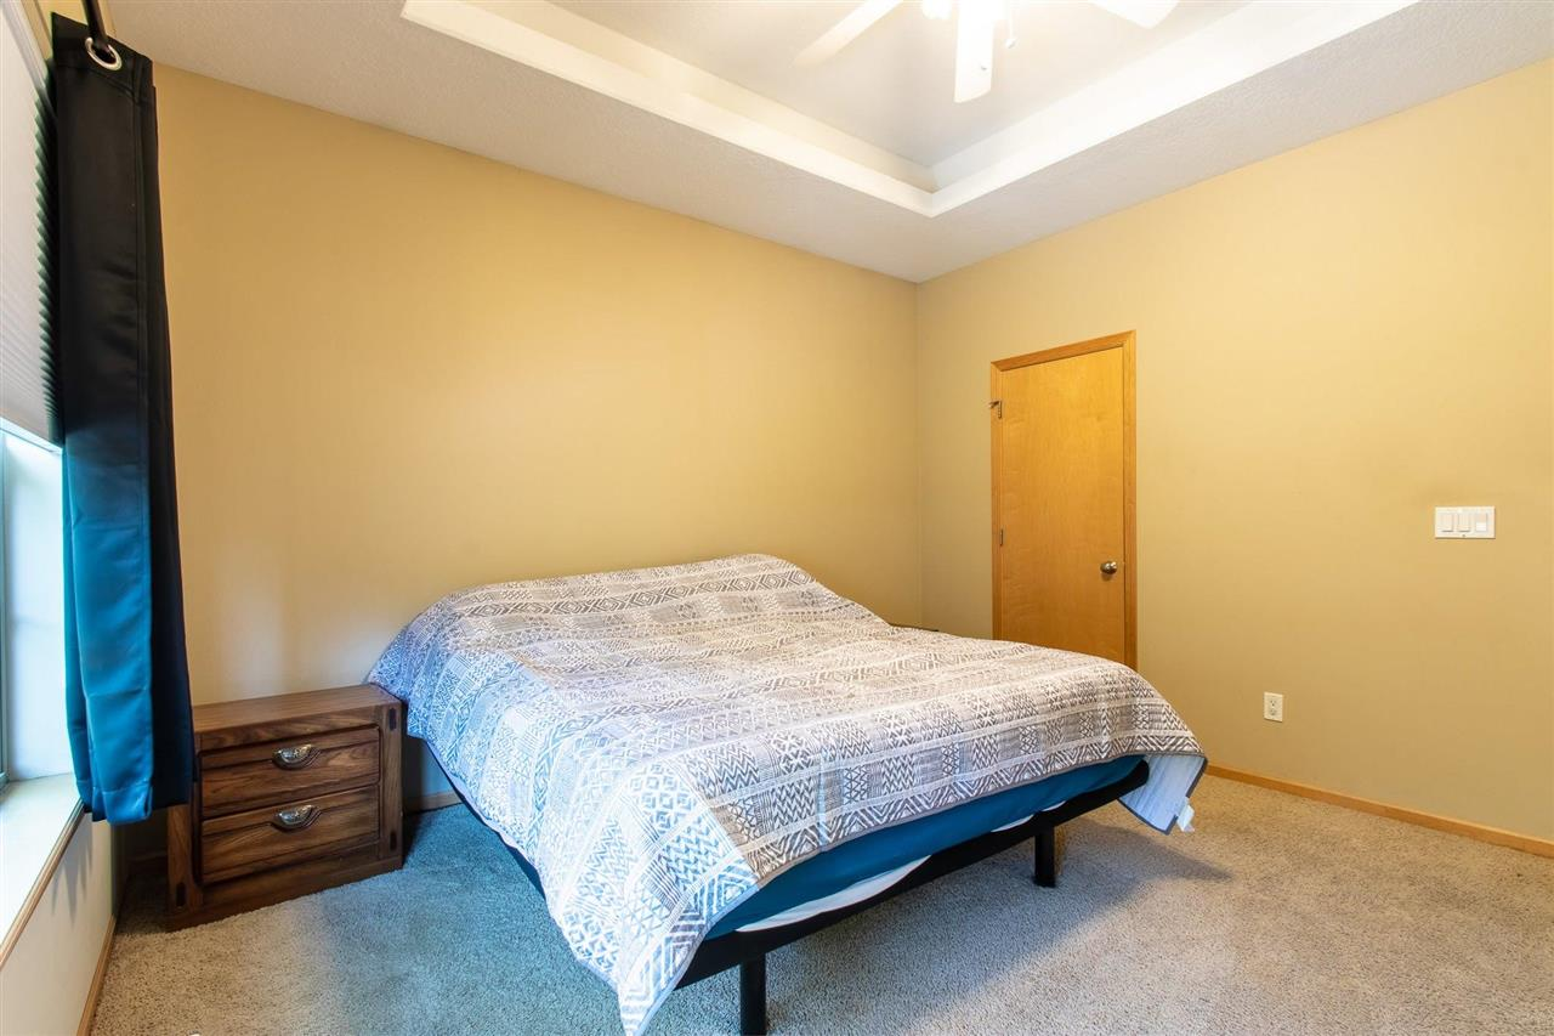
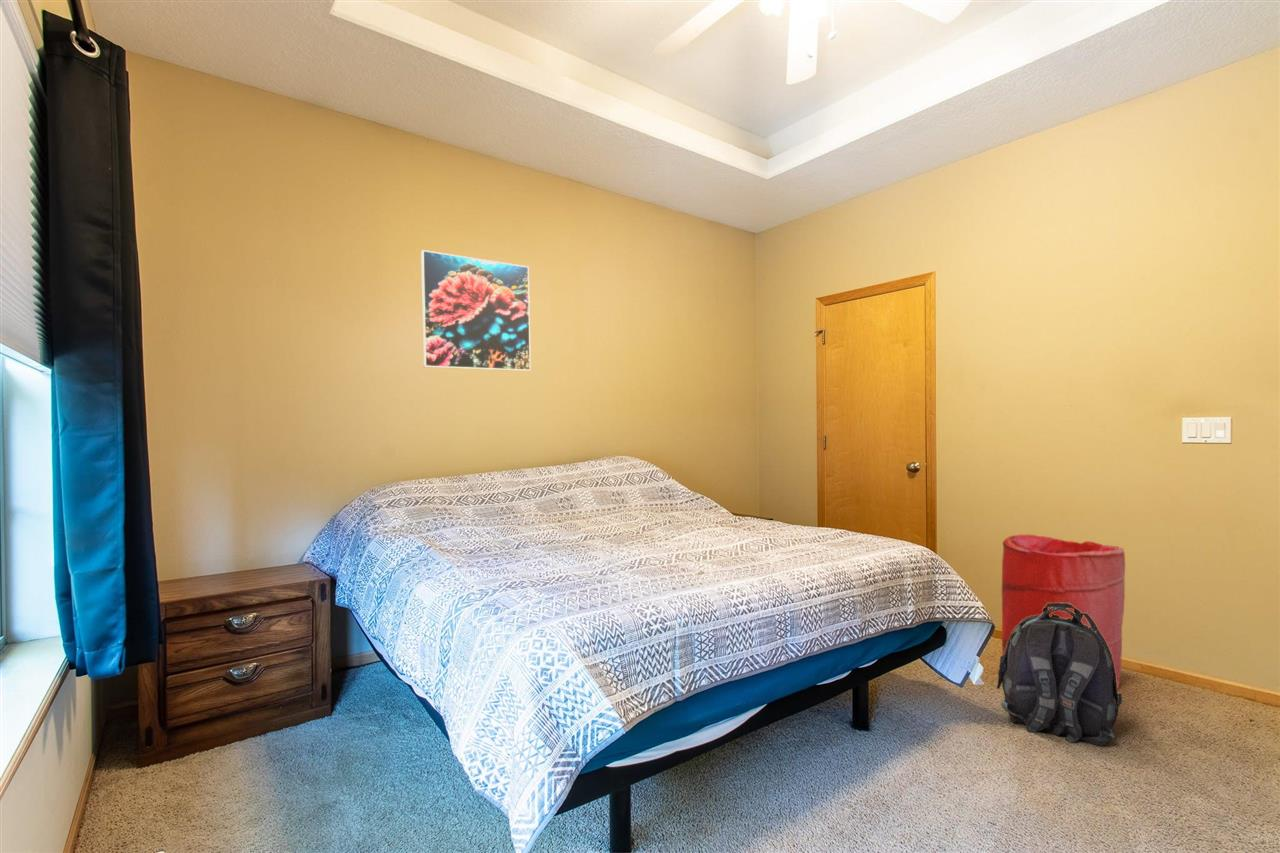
+ laundry hamper (1060, 602)
+ backpack (1057, 661)
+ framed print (478, 314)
